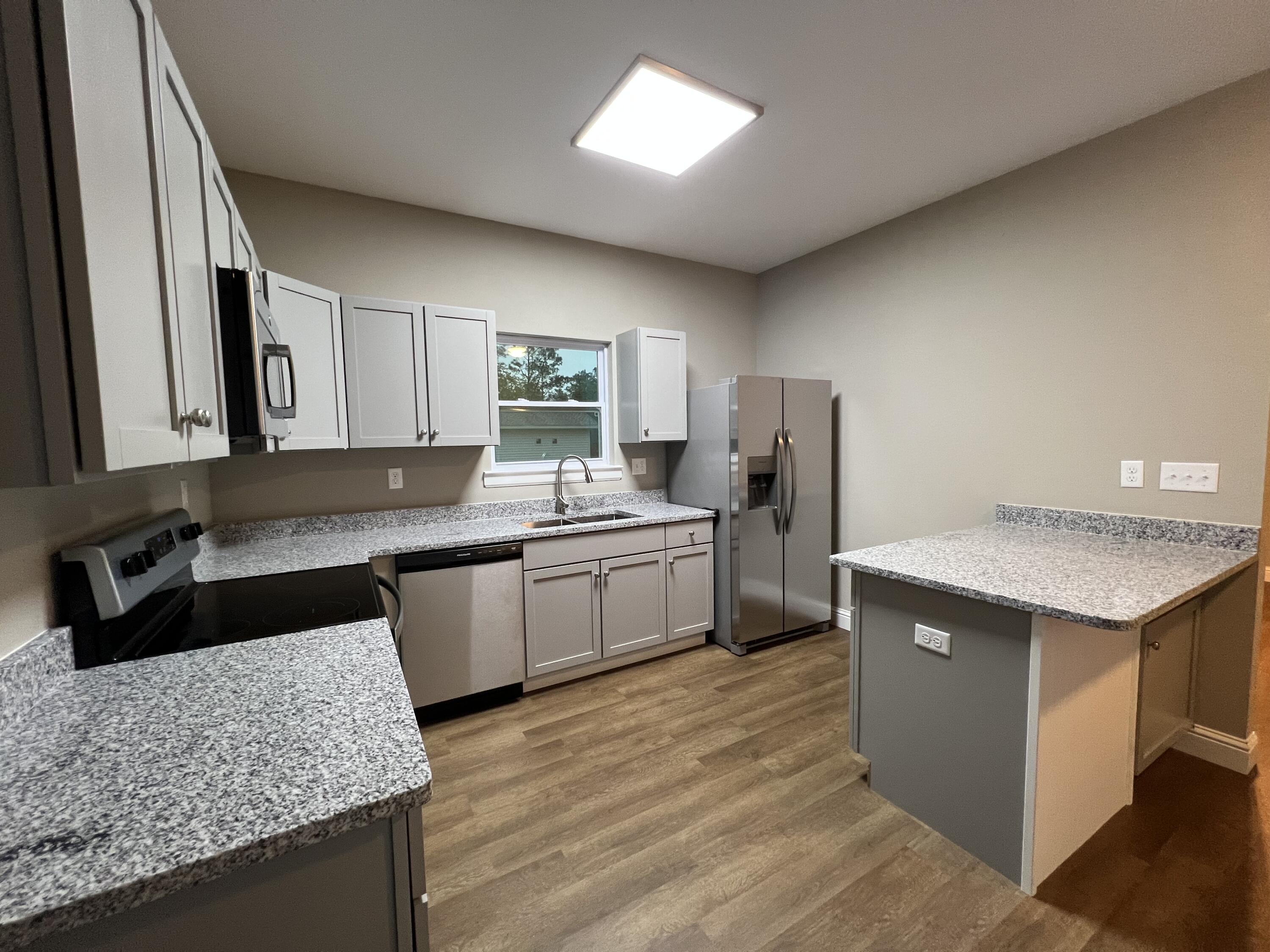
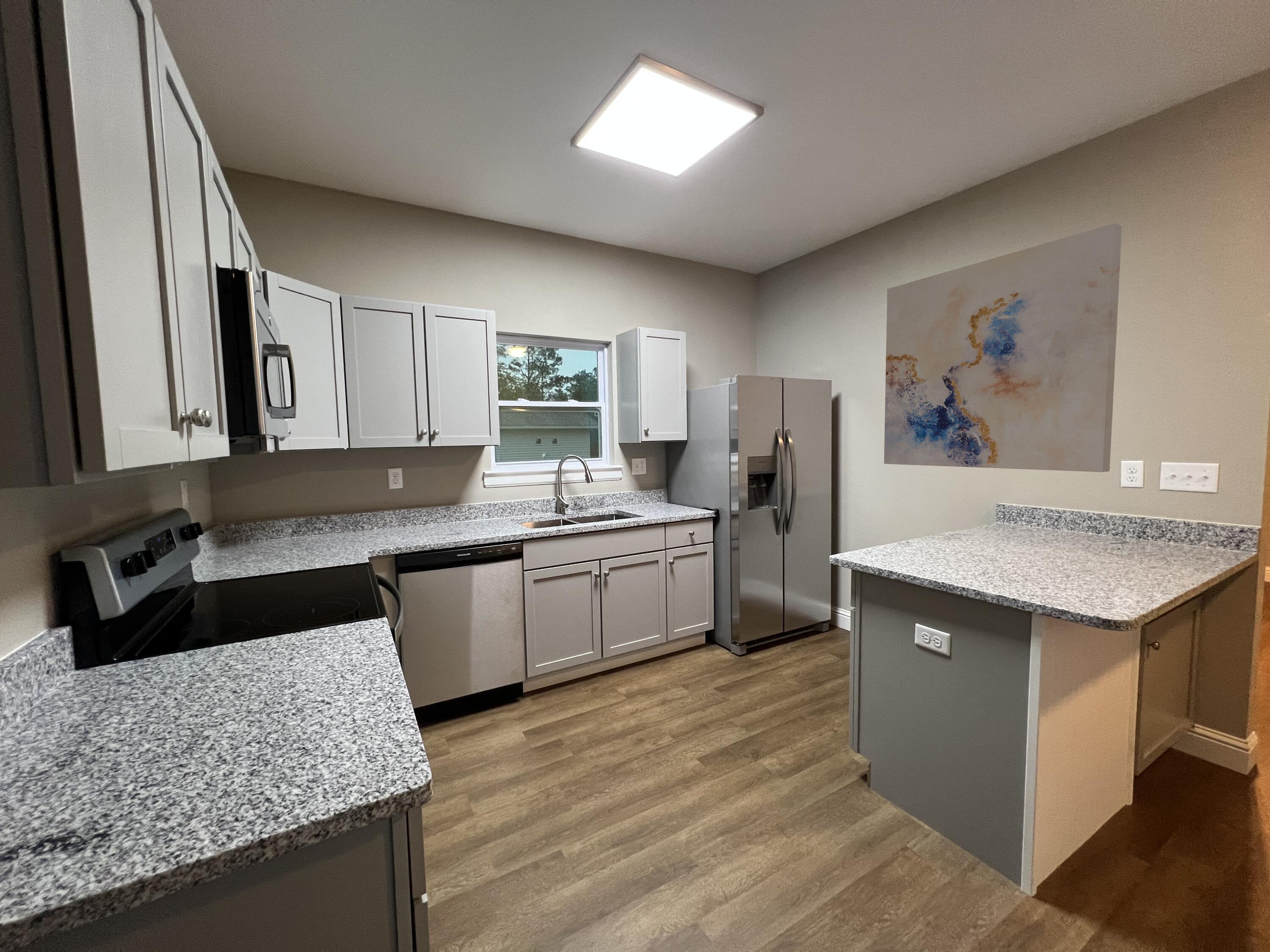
+ wall art (981, 366)
